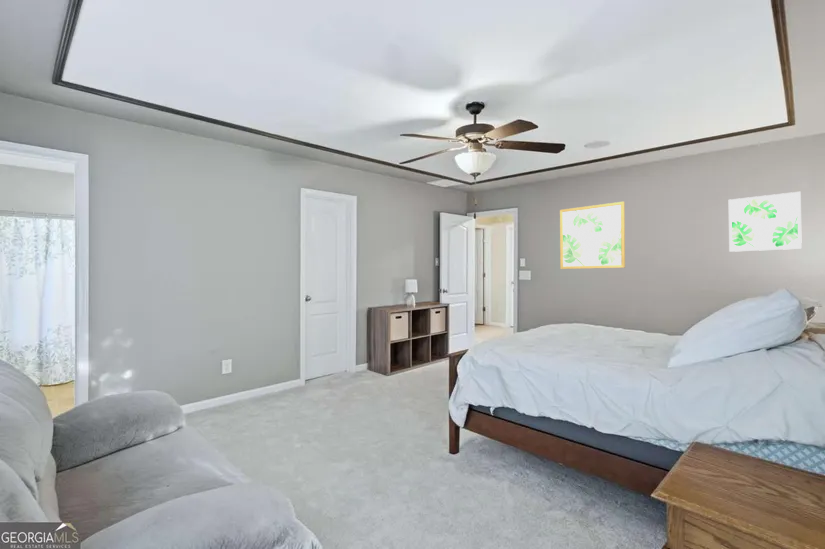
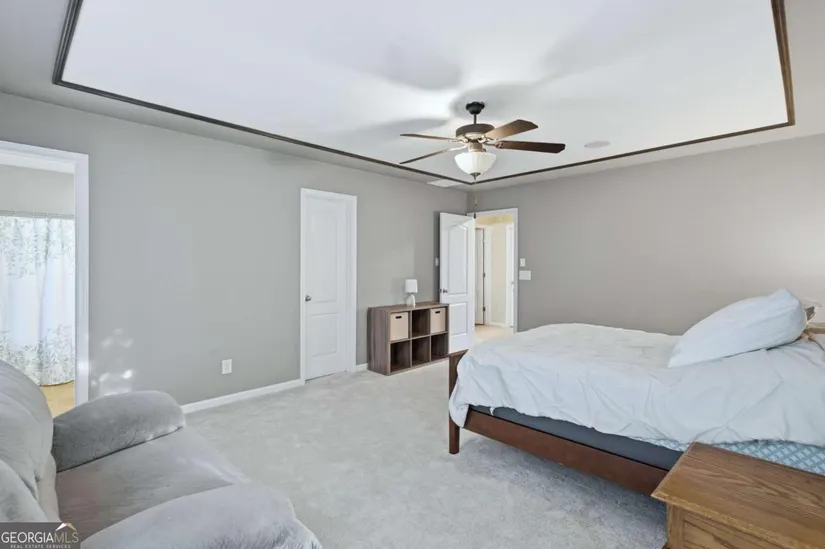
- wall art (763, 223)
- wall art (590, 237)
